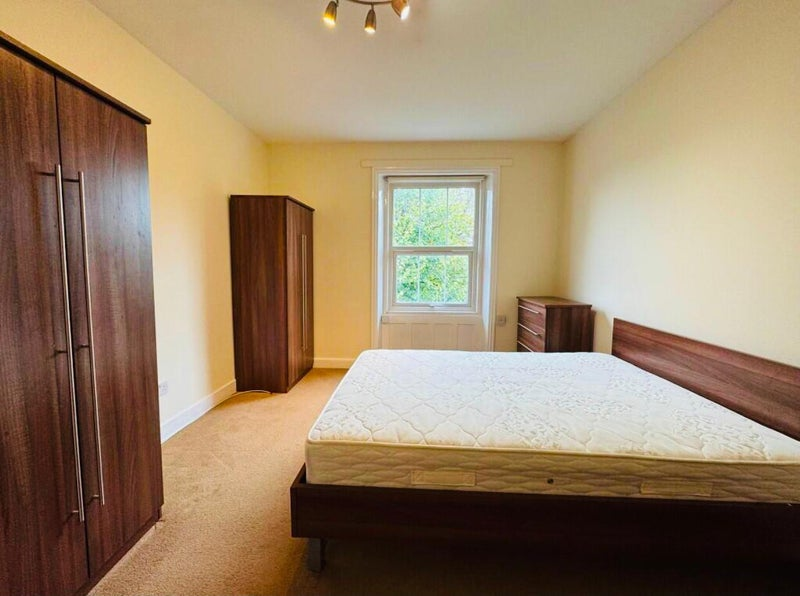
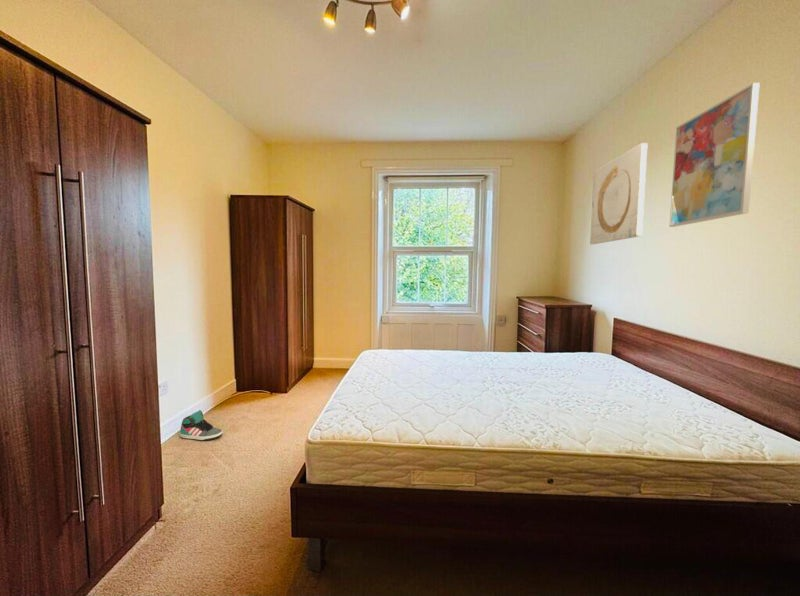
+ wall art (708, 165)
+ wall art (615, 200)
+ sneaker (201, 423)
